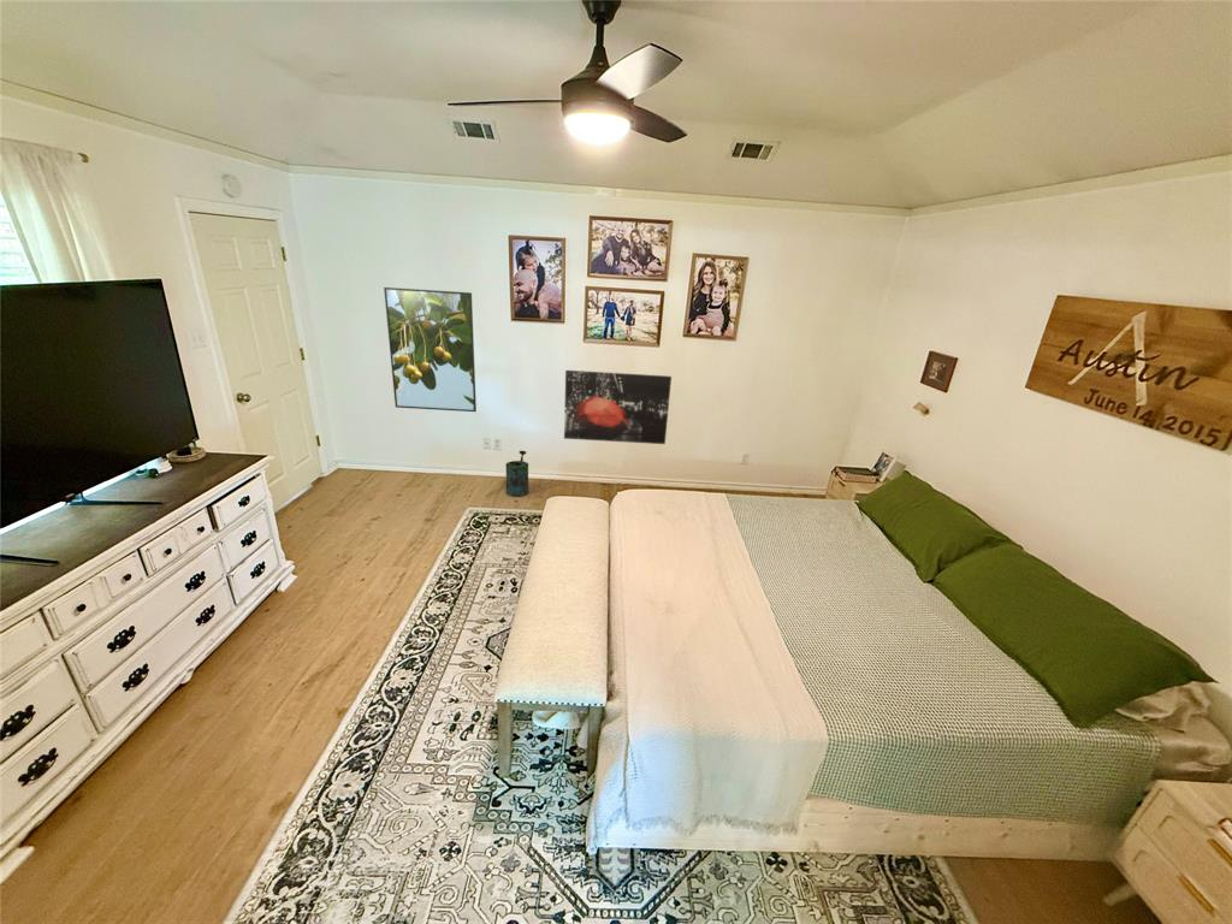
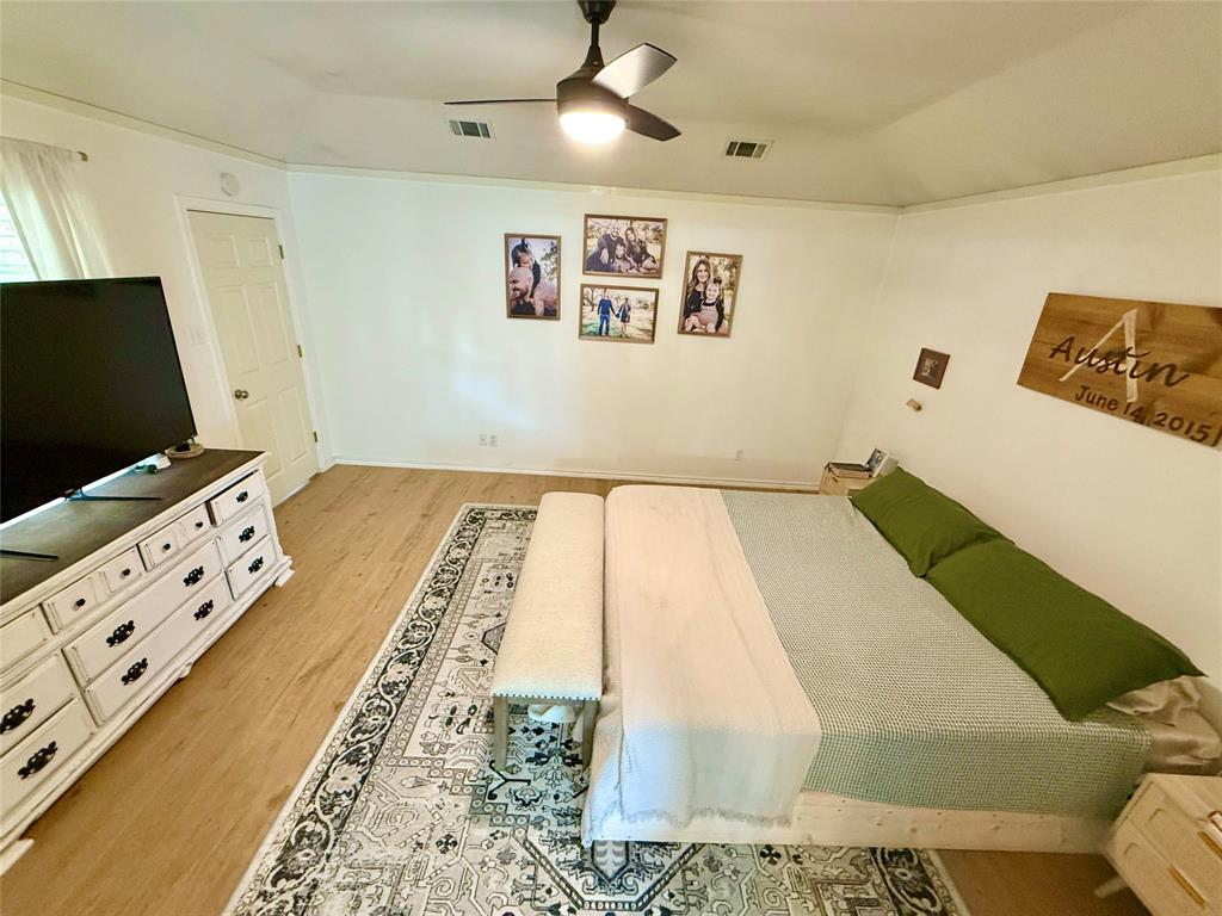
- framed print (432, 351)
- watering can (519, 473)
- wall art (616, 408)
